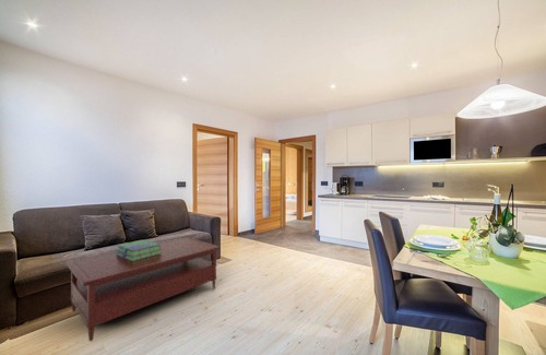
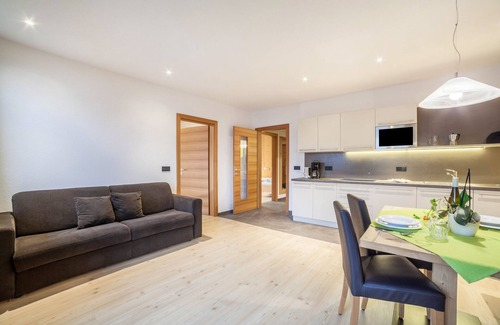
- stack of books (139, 248)
- coffee table (150, 275)
